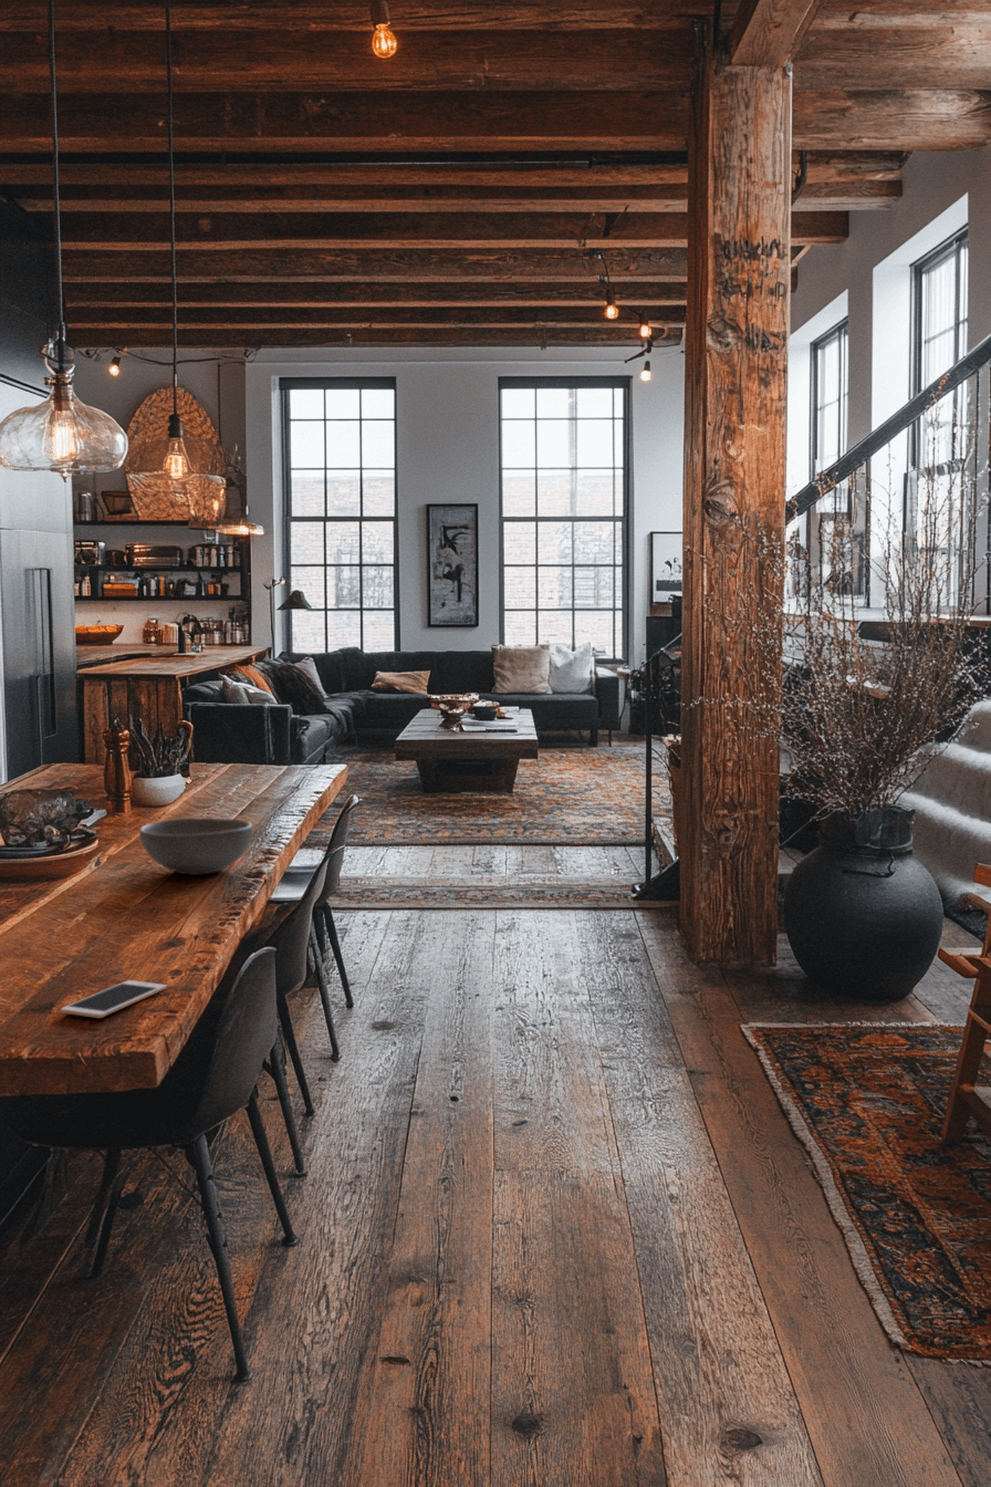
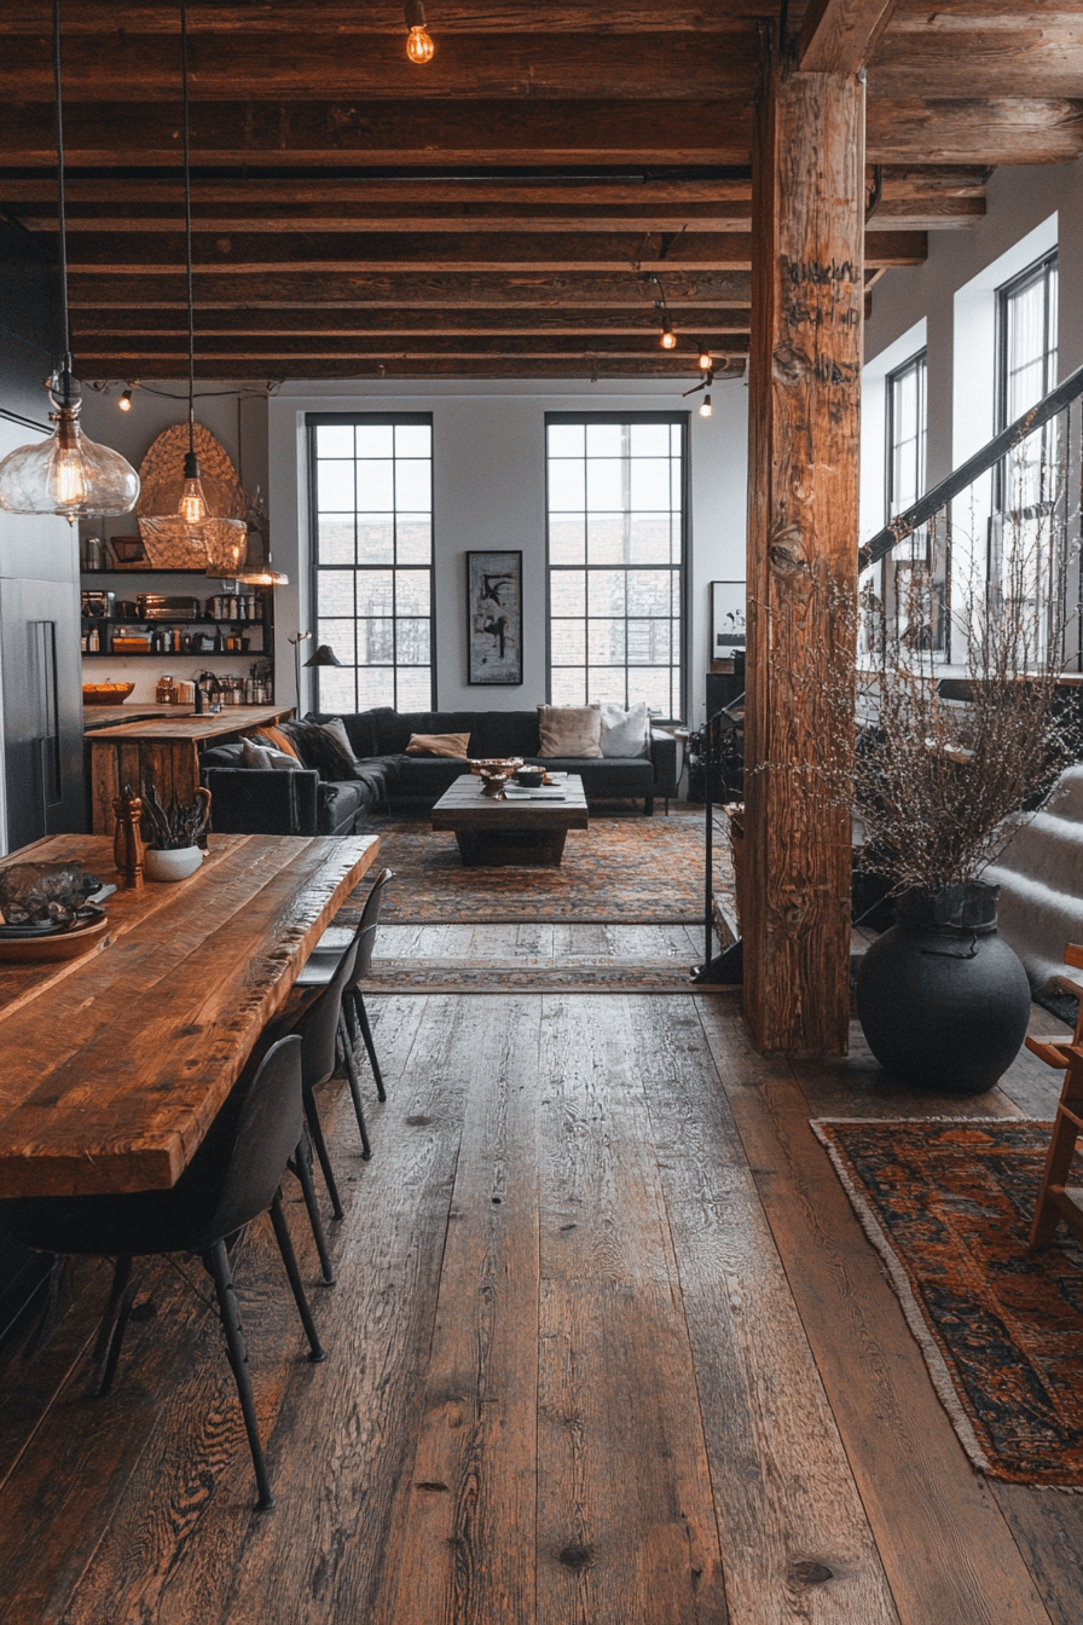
- cell phone (115, 998)
- bowl (196, 848)
